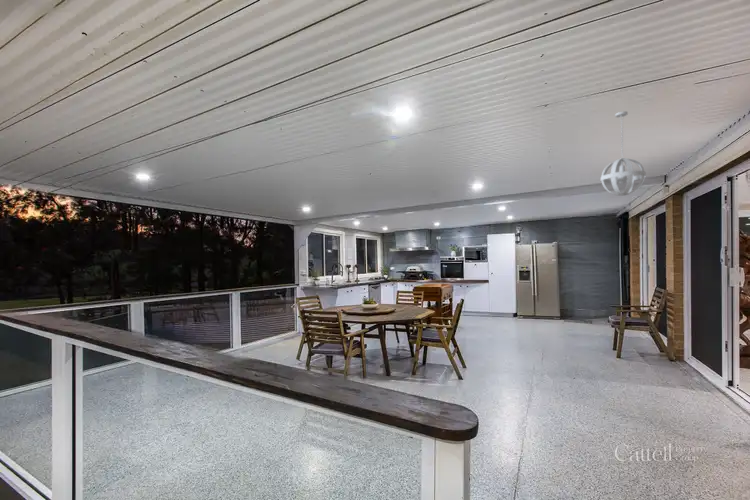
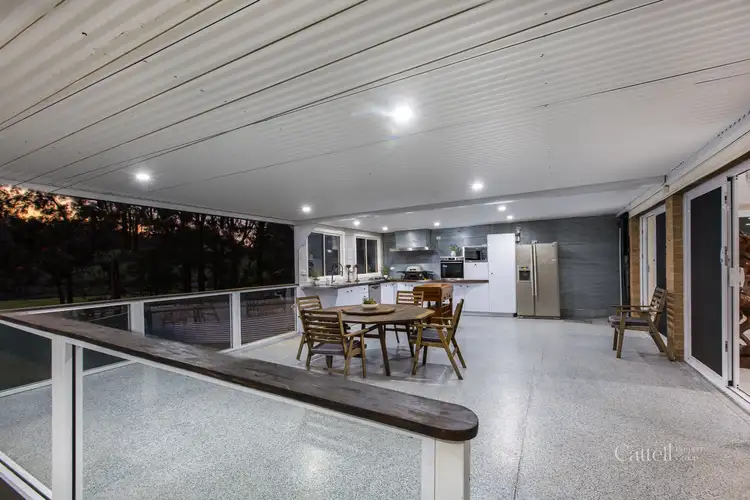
- pendant light (622, 154)
